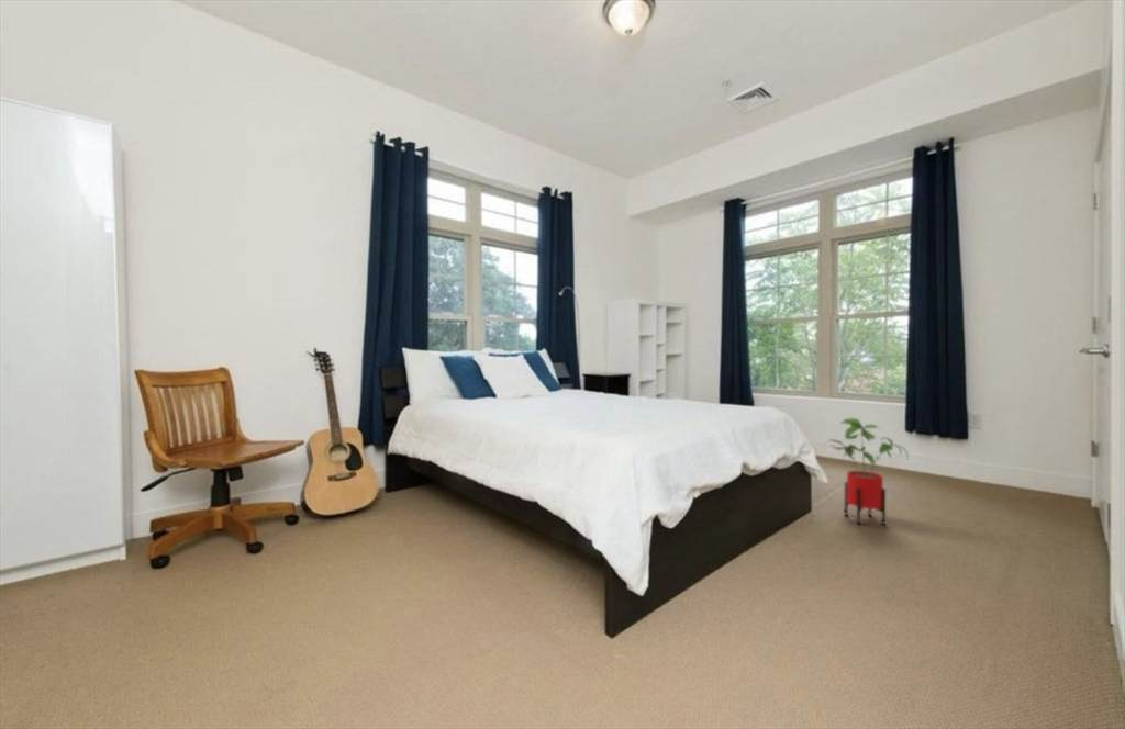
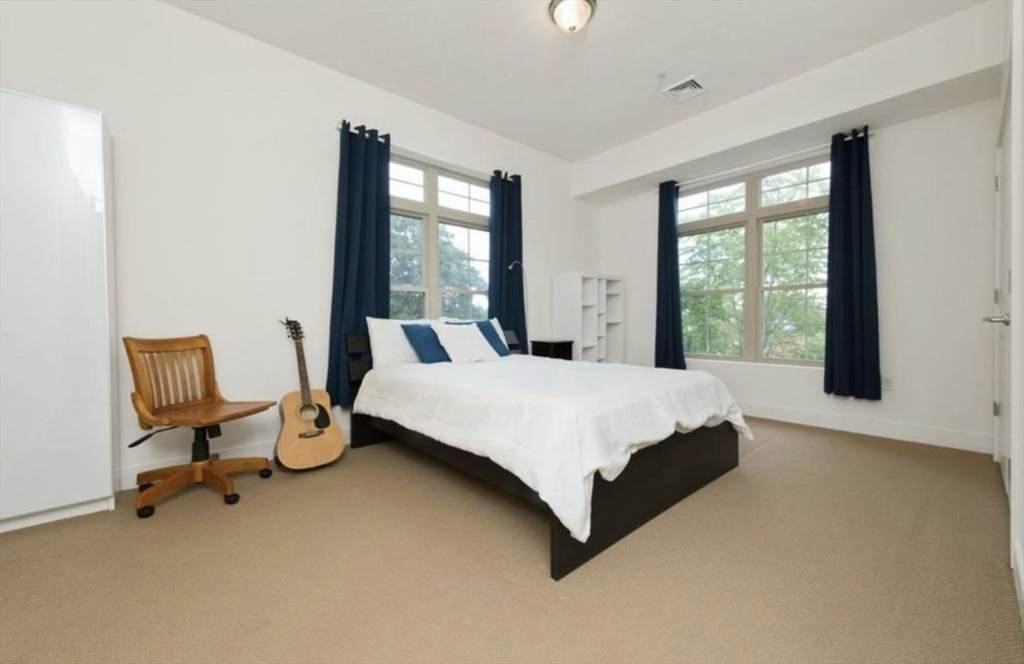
- house plant (860, 471)
